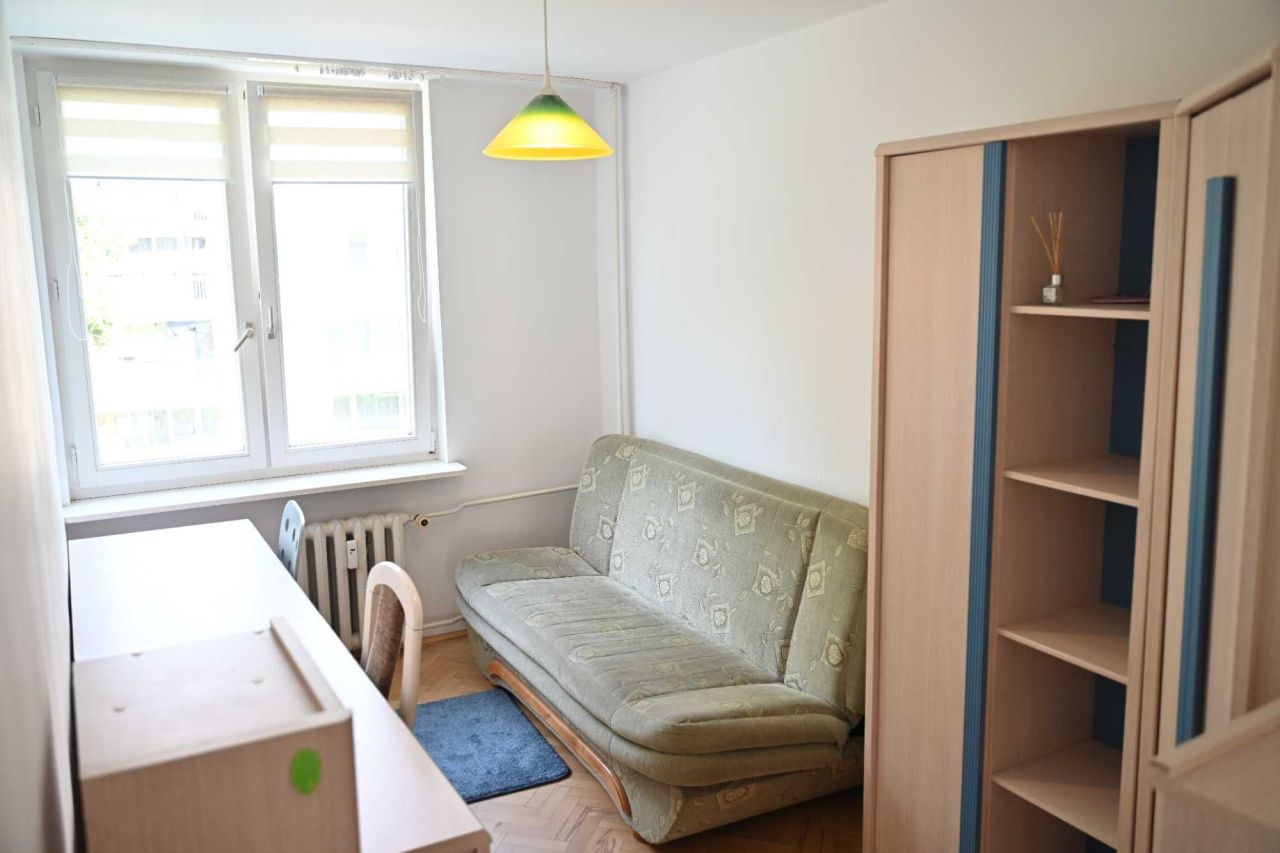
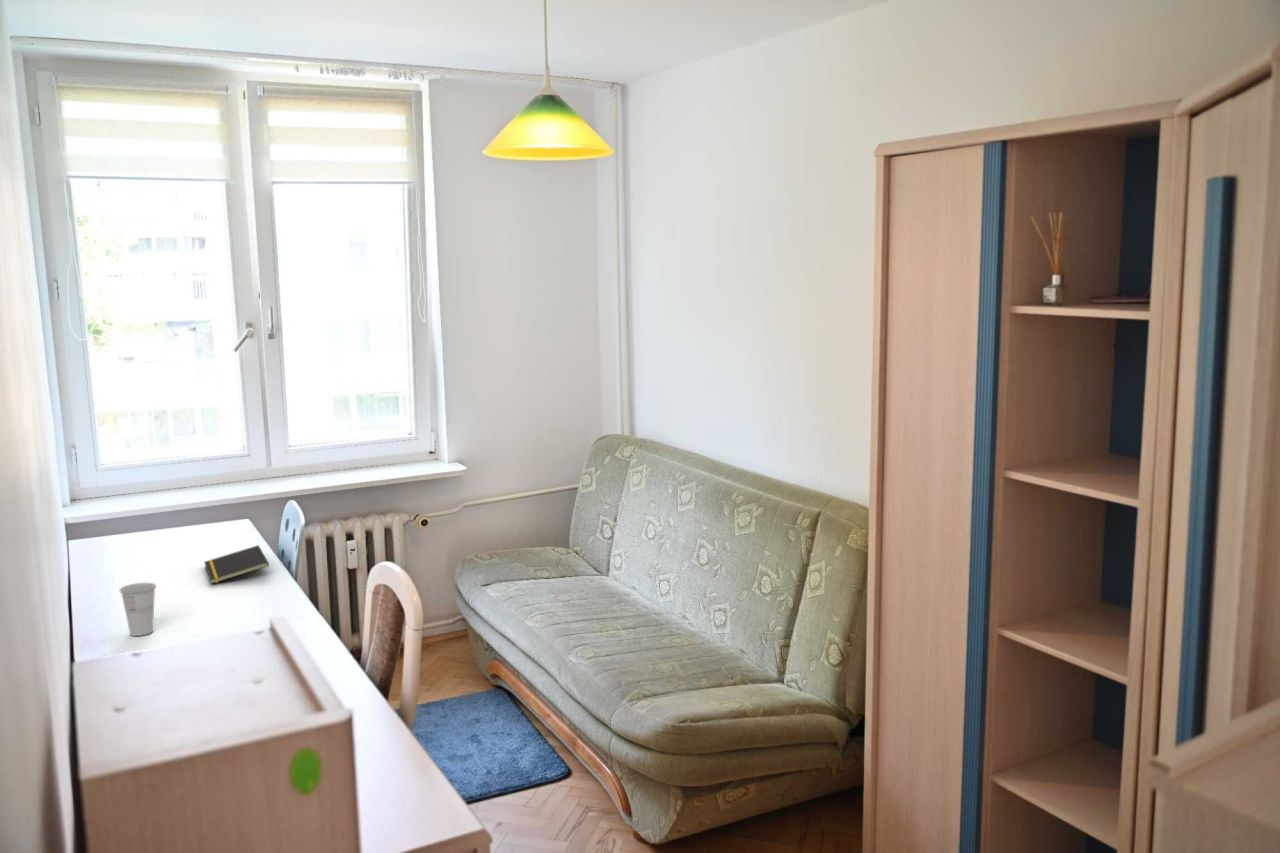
+ cup (139, 609)
+ notepad (235, 563)
